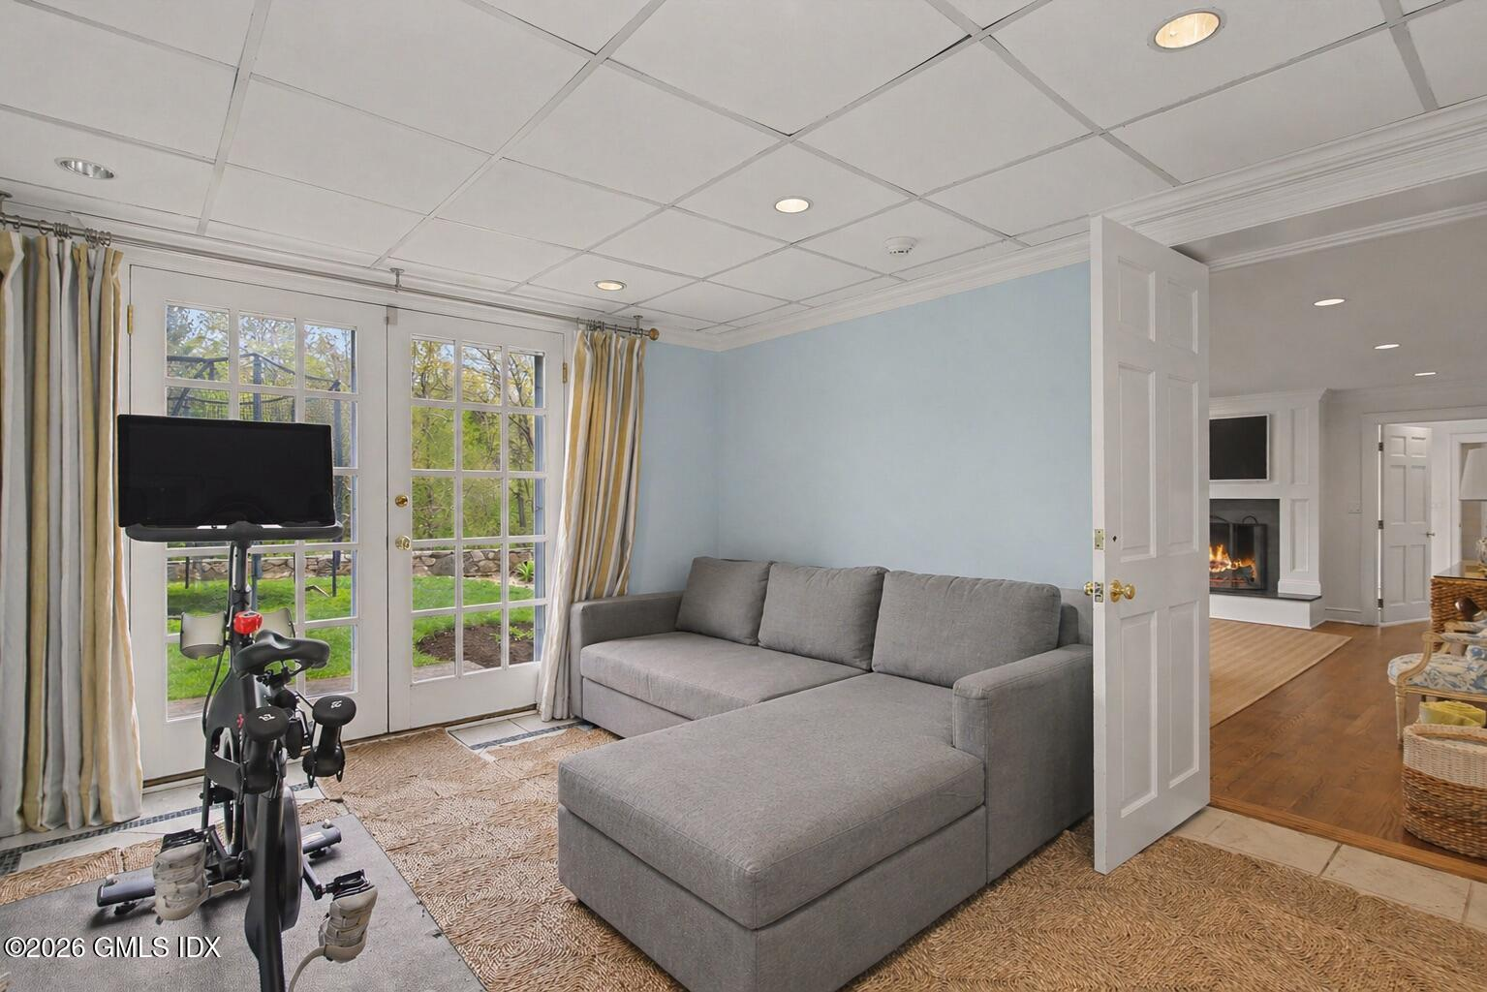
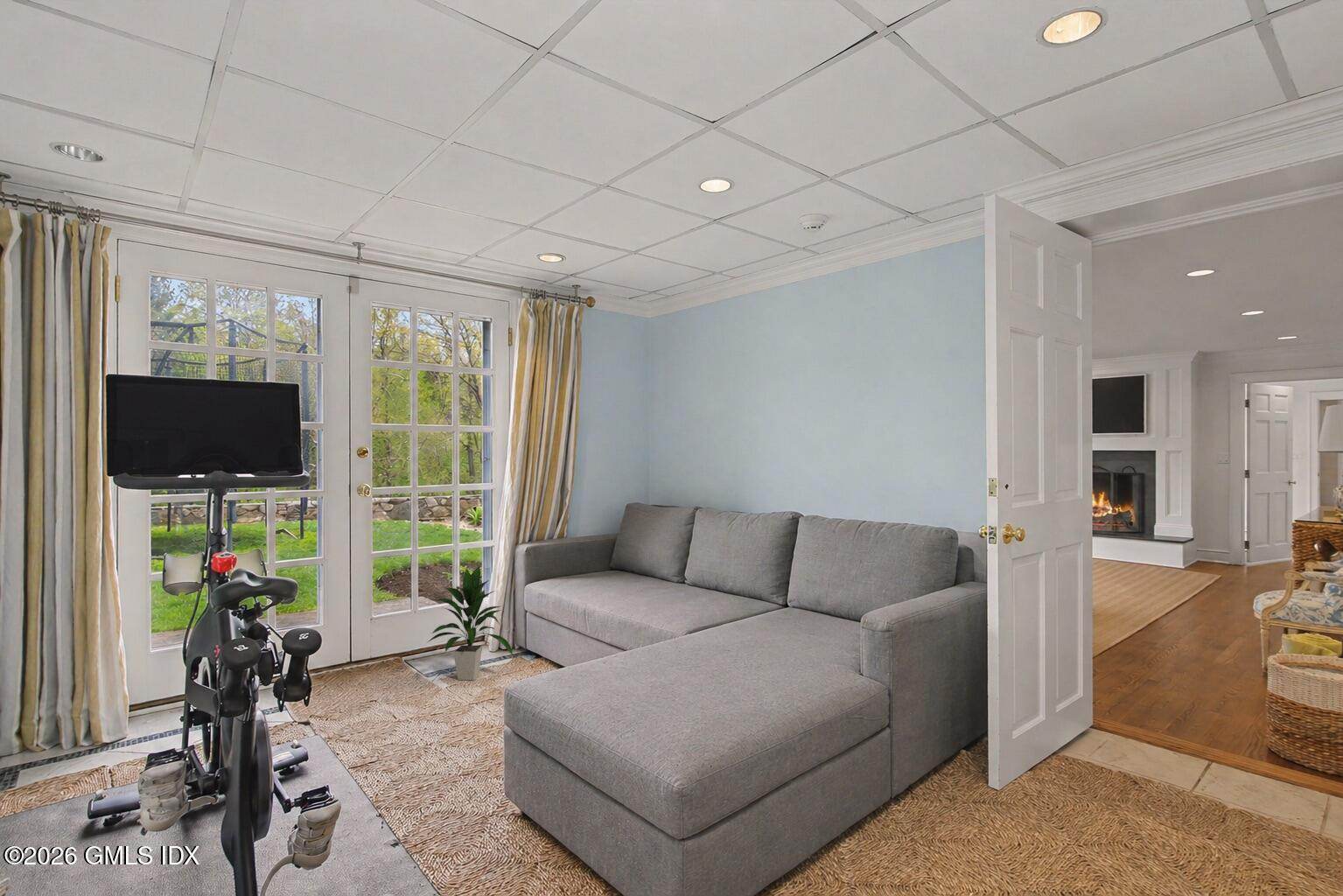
+ indoor plant (471, 623)
